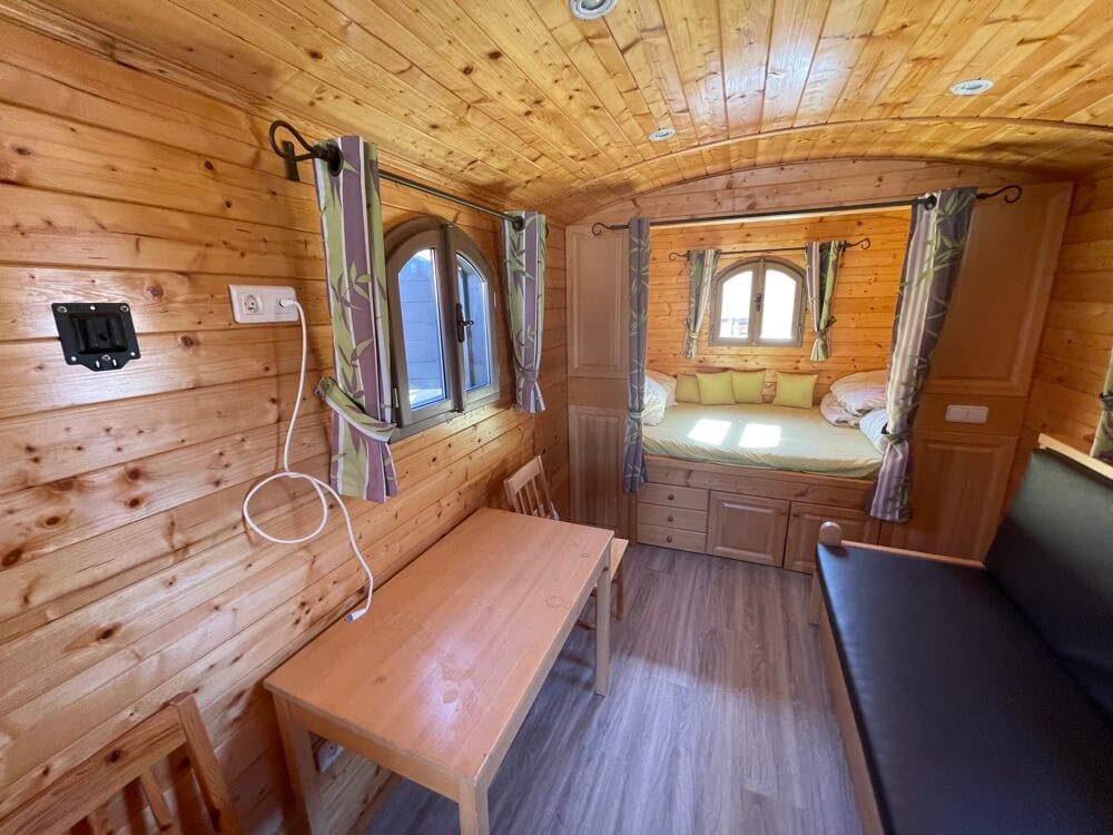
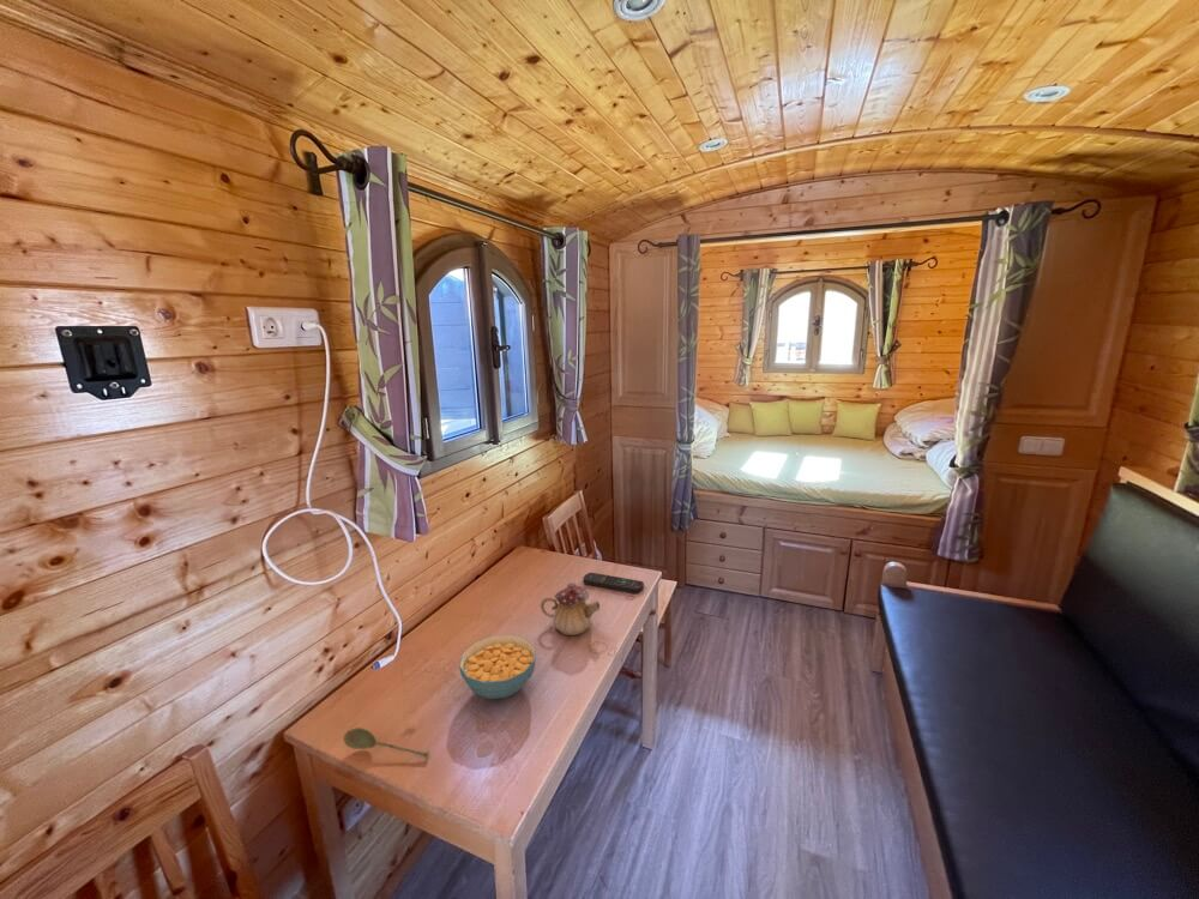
+ teapot (568, 604)
+ soupspoon (386, 743)
+ remote control (613, 581)
+ cereal bowl (499, 672)
